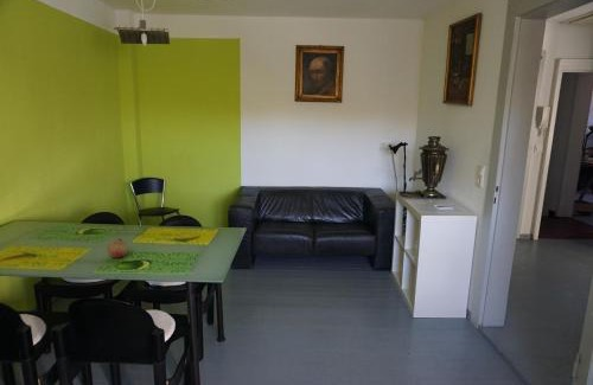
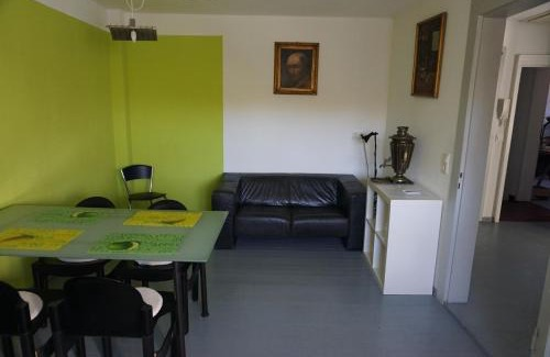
- fruit (116, 248)
